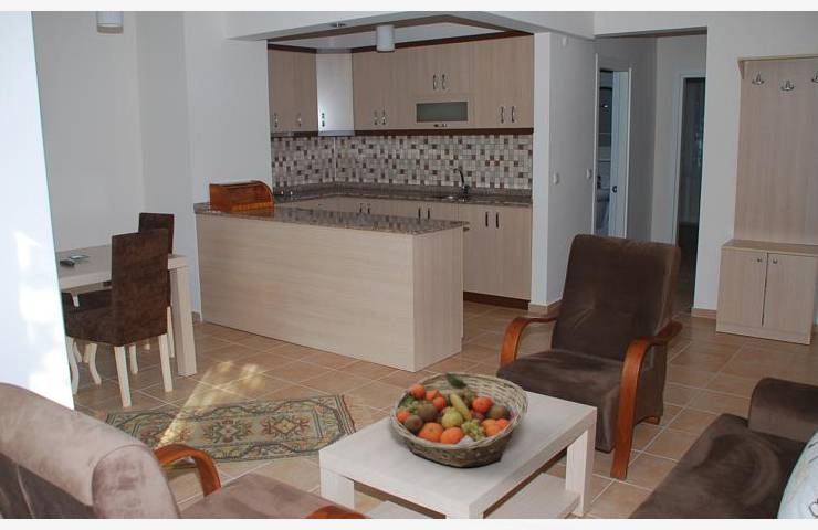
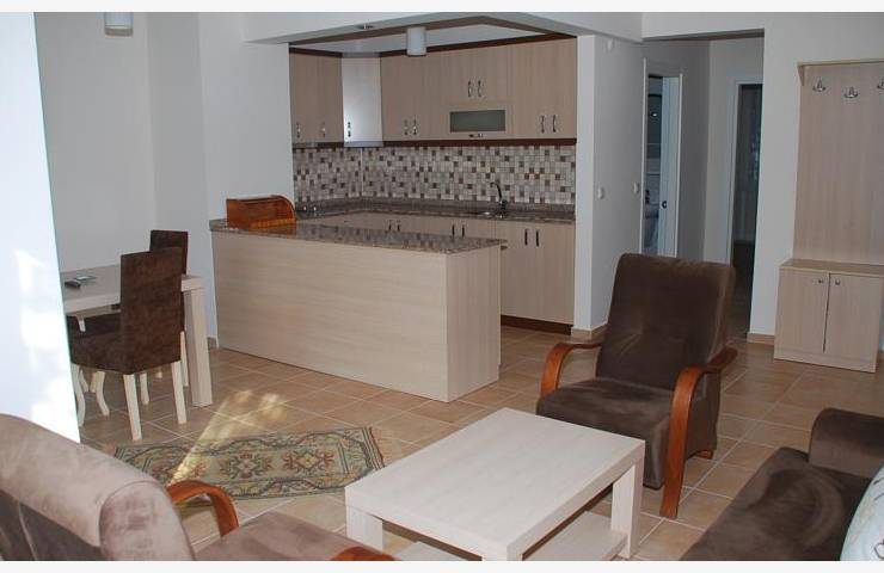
- fruit basket (458, 417)
